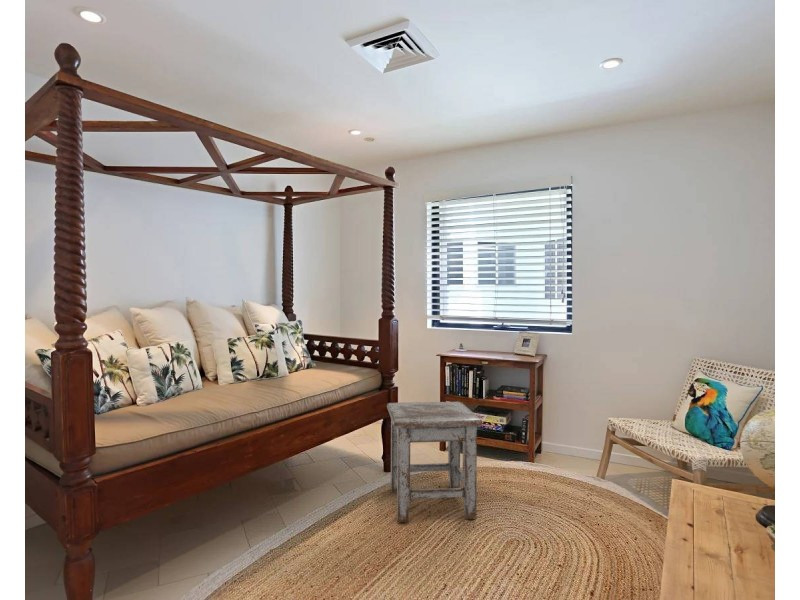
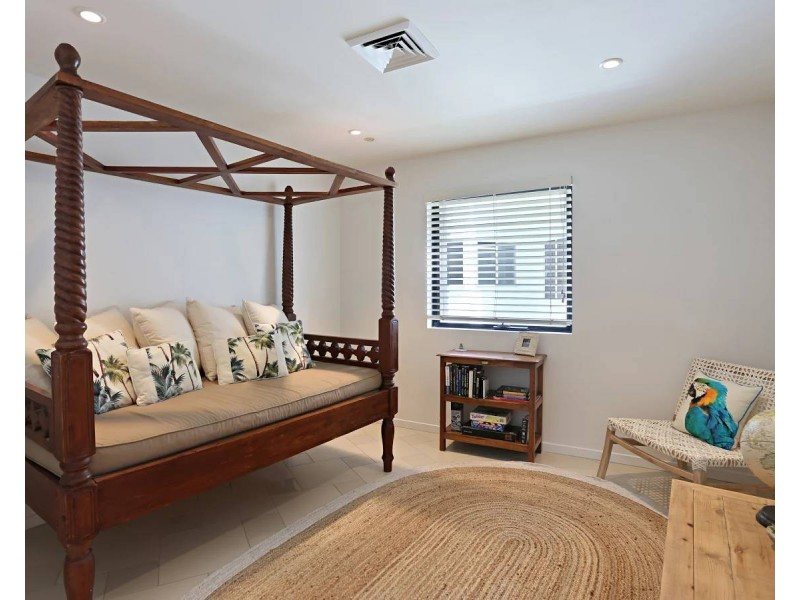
- stool (430, 464)
